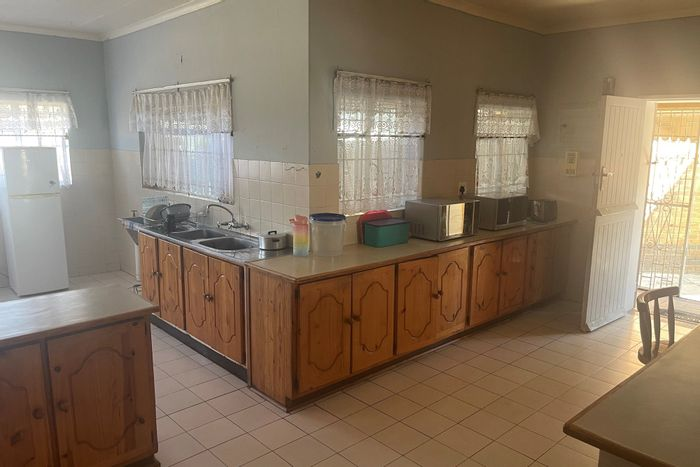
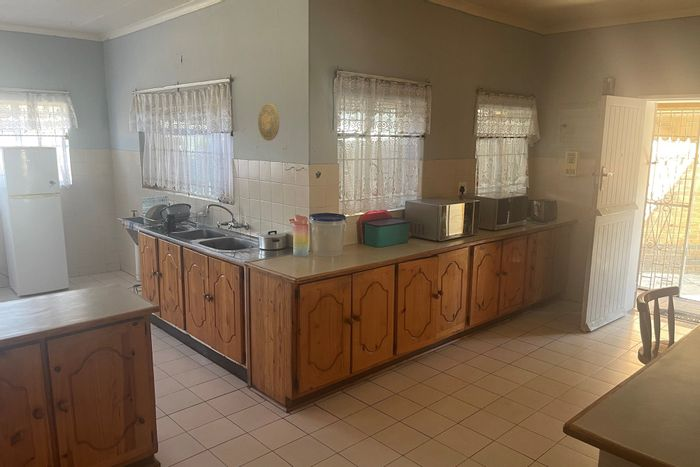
+ decorative plate (267, 122)
